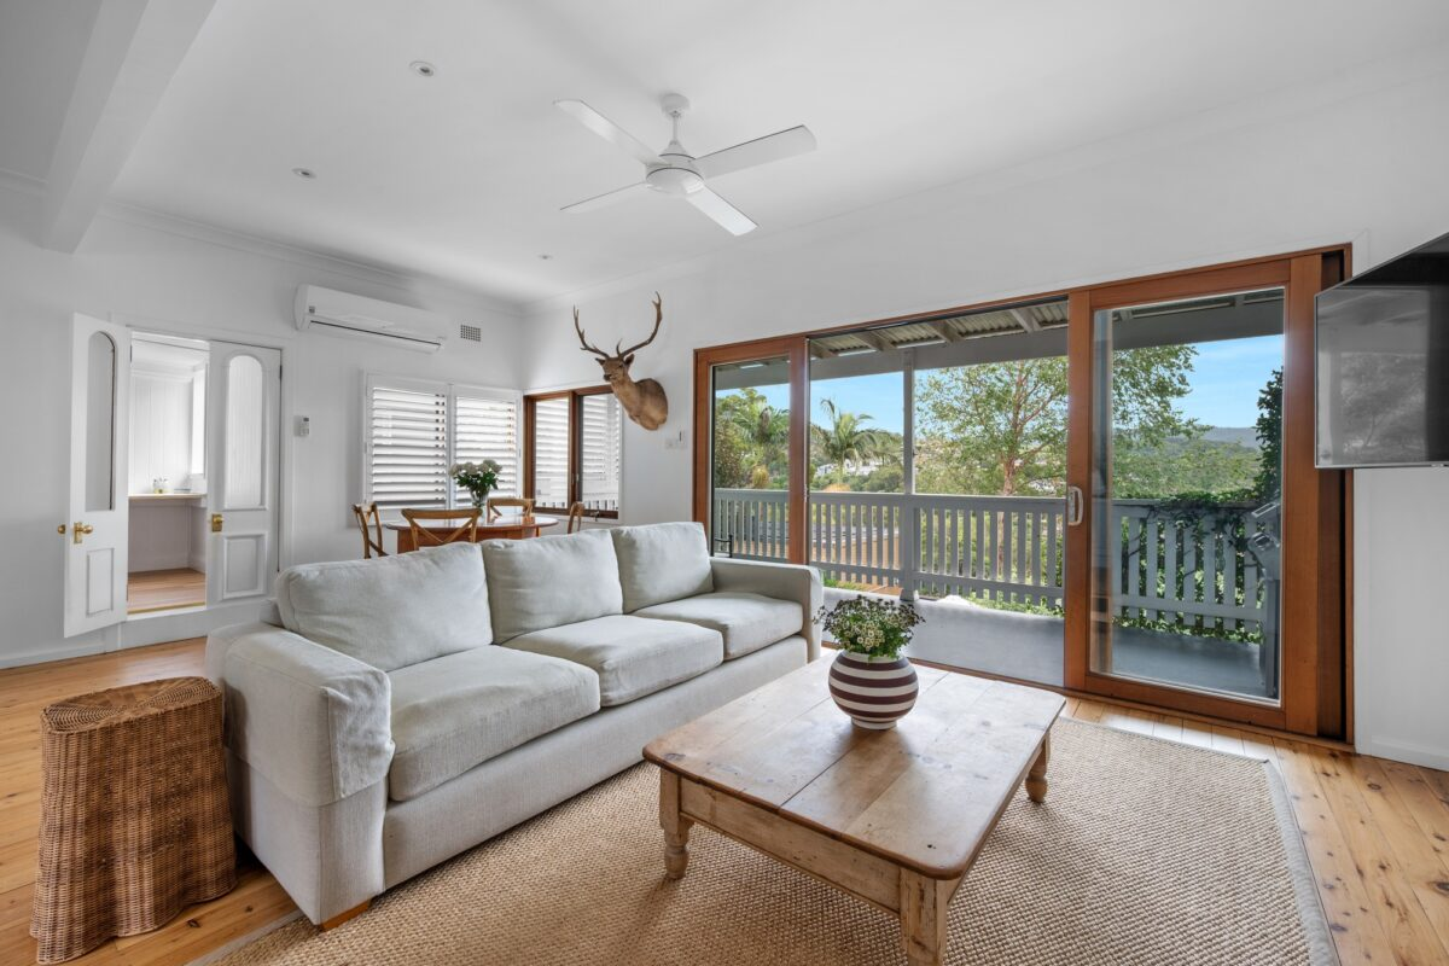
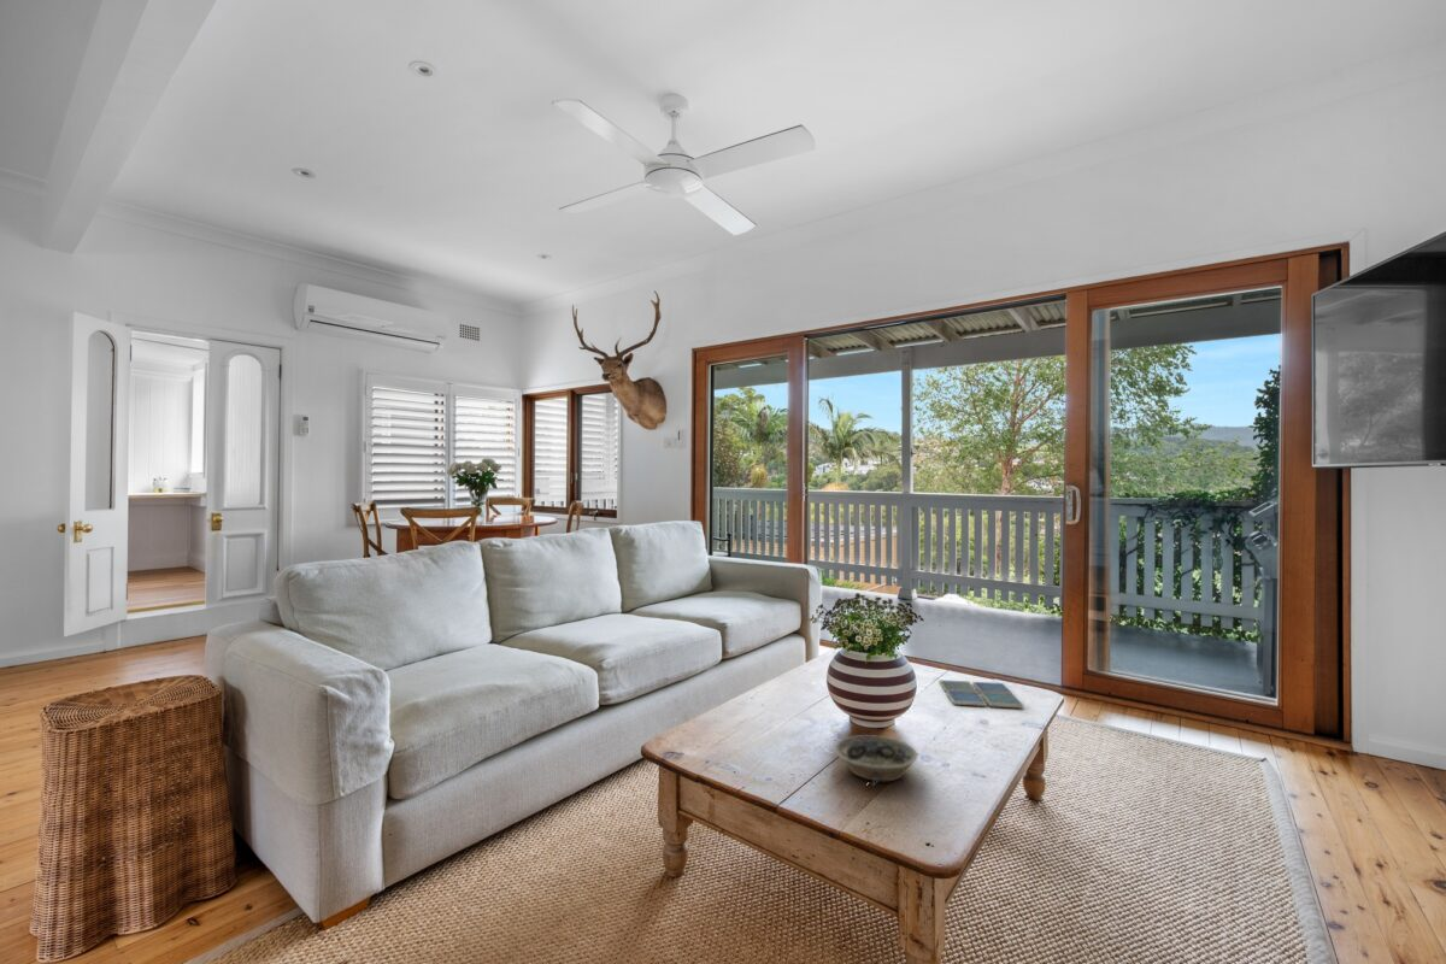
+ bowl (875, 759)
+ drink coaster (978, 692)
